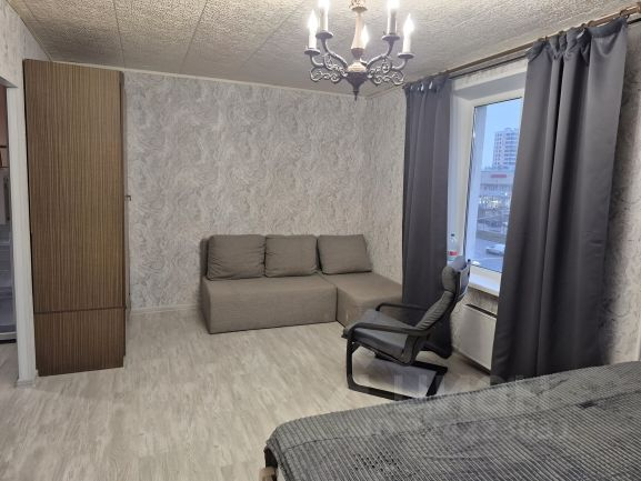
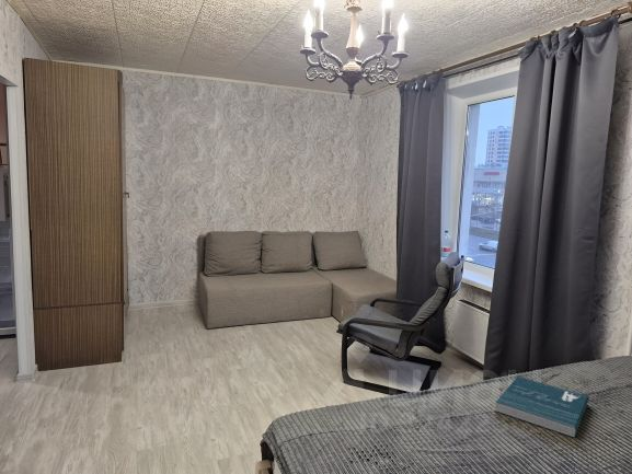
+ book (542, 403)
